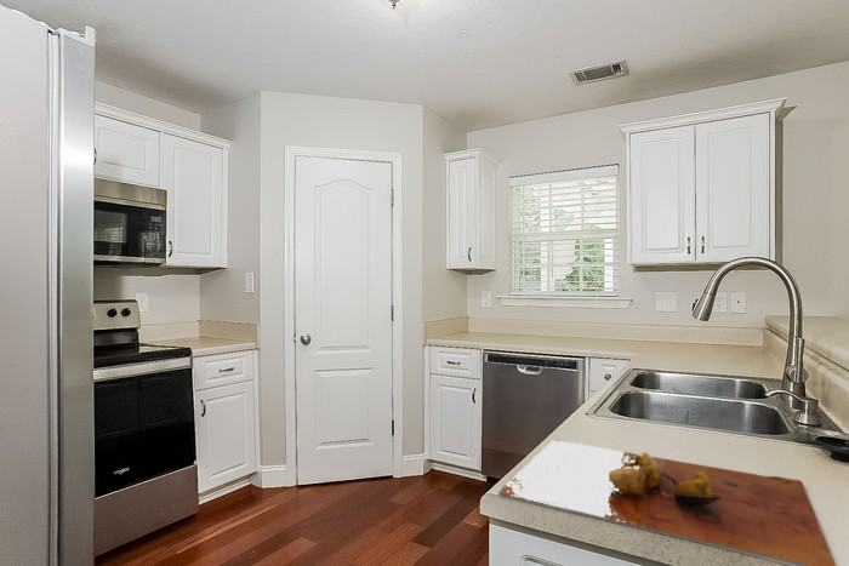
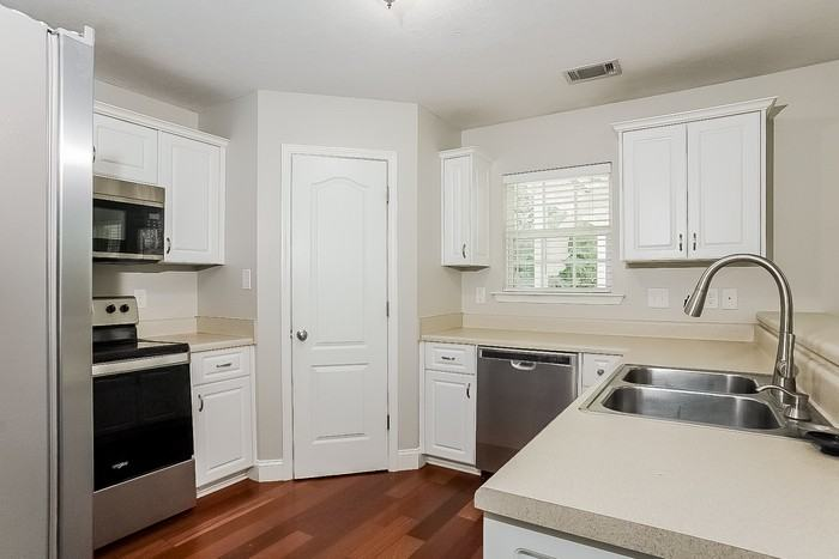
- cutting board (653, 470)
